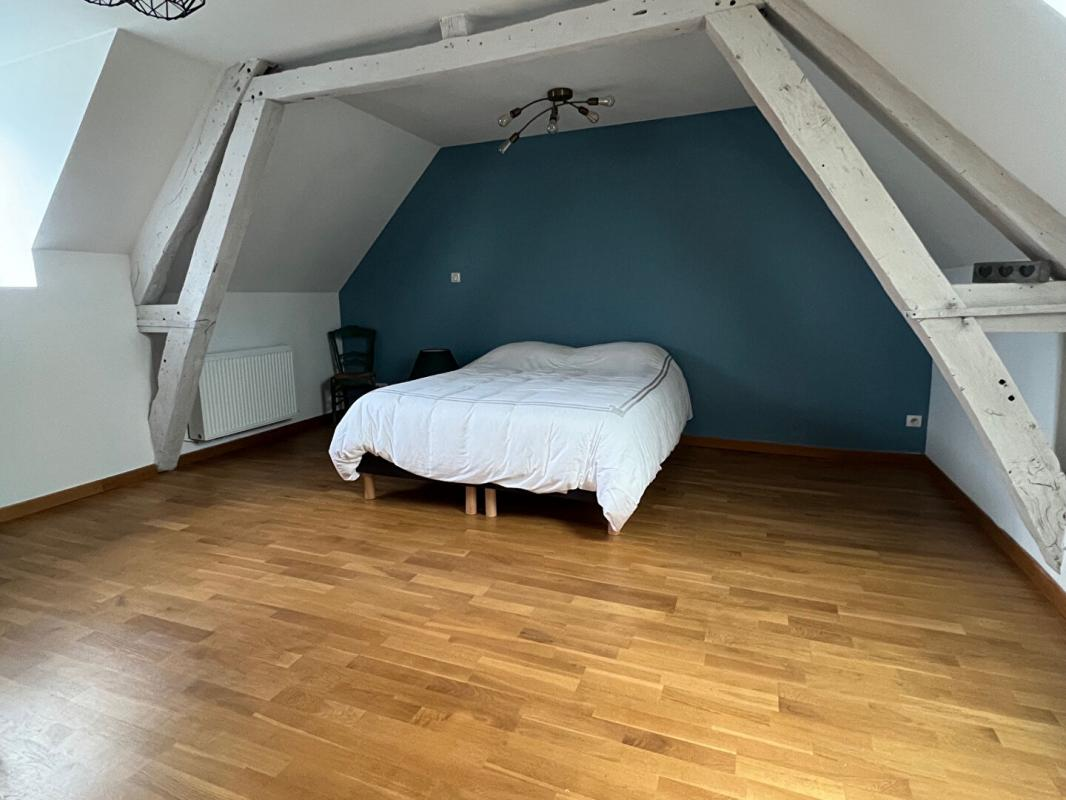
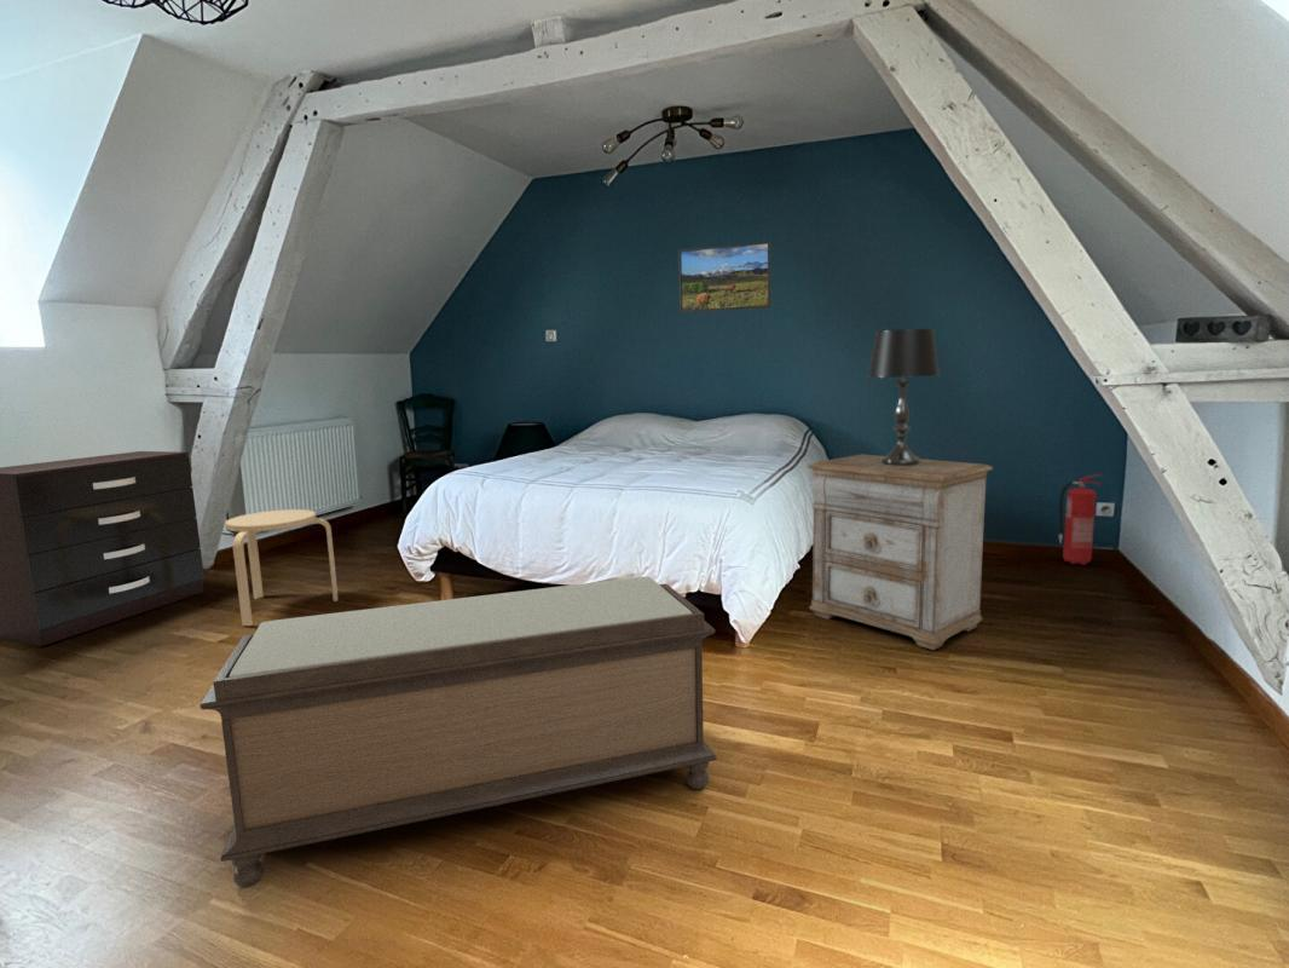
+ fire extinguisher (1079, 518)
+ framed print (723, 277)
+ nightstand (895, 543)
+ dresser (98, 538)
+ stool (259, 564)
+ bench (481, 707)
+ table lamp (902, 397)
